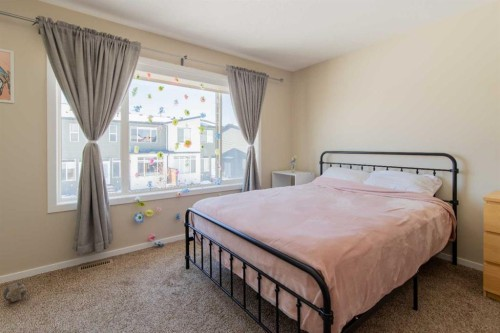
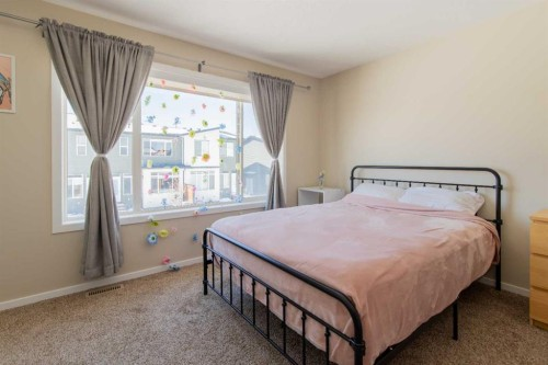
- ball (15, 289)
